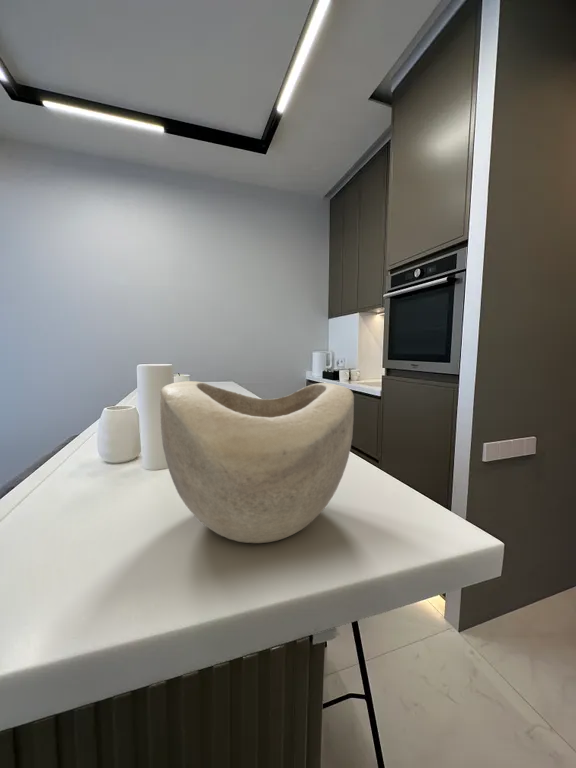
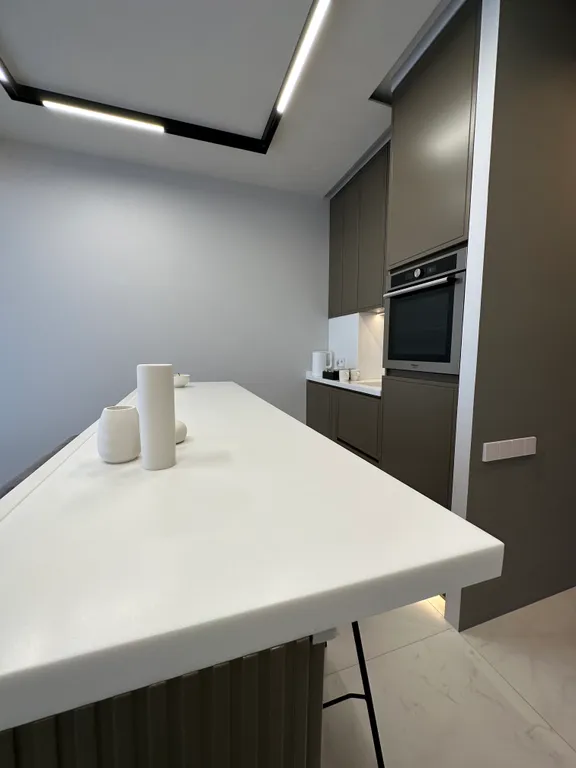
- decorative bowl (260, 450)
